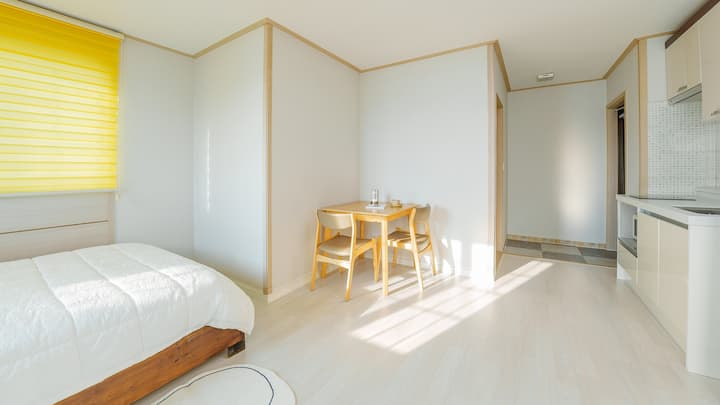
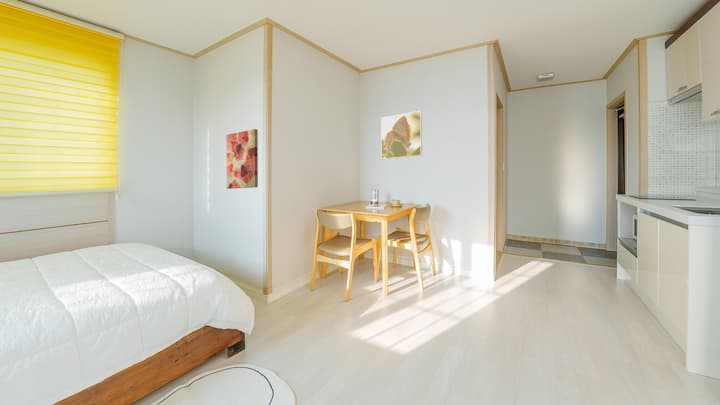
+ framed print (400, 136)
+ wall art (241, 160)
